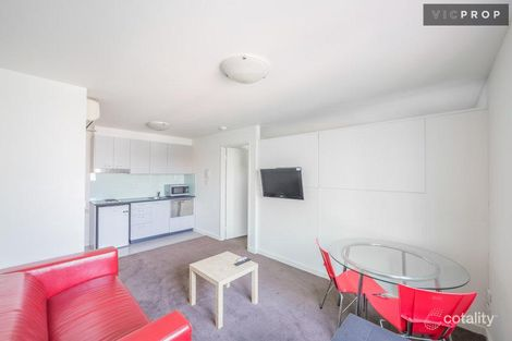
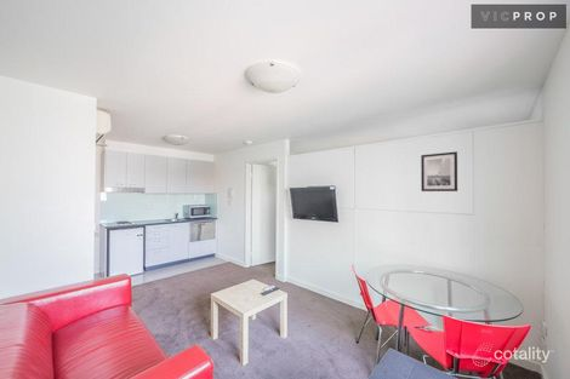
+ wall art (438, 172)
